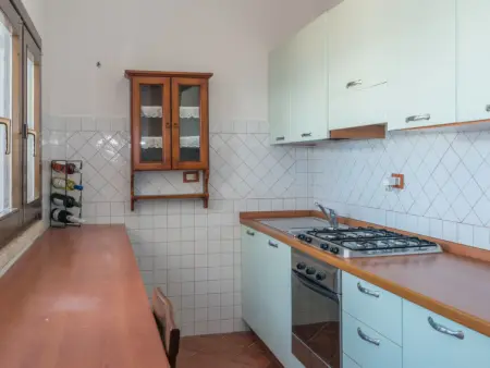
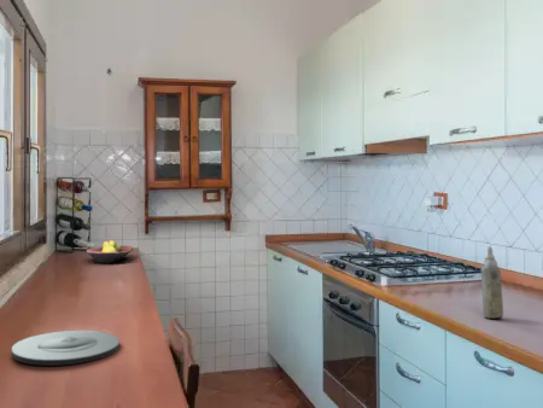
+ plate (66, 342)
+ aerosol can (491, 281)
+ fruit bowl (110, 250)
